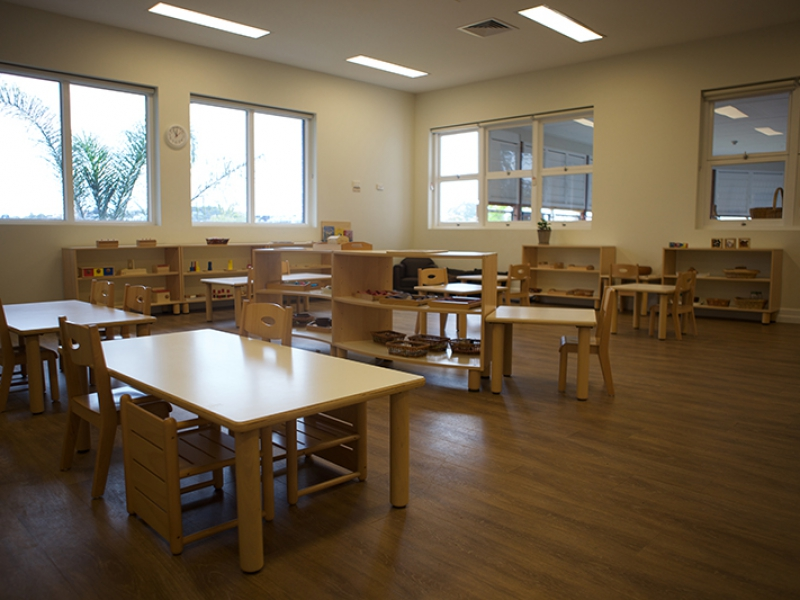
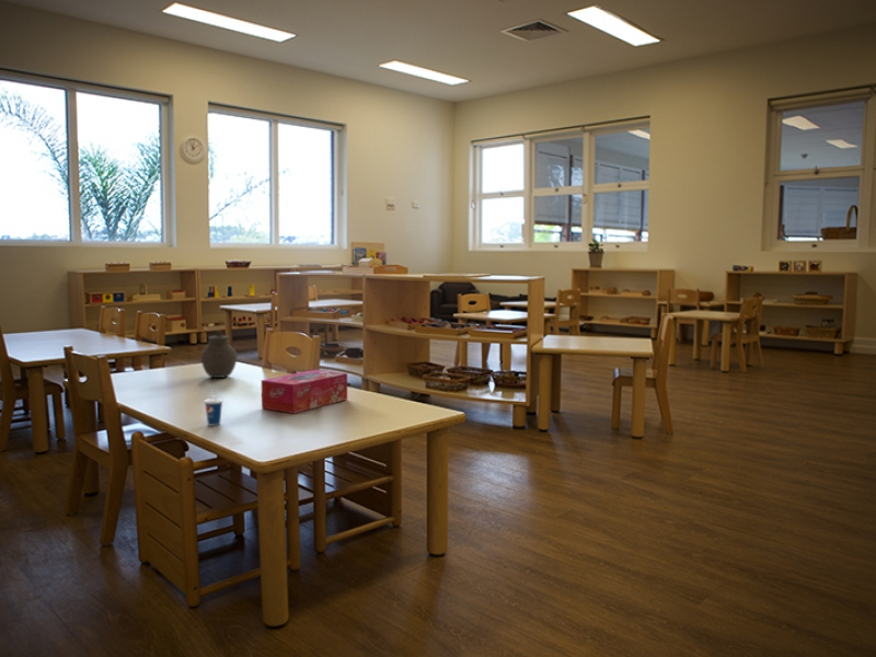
+ tissue box (306, 390)
+ cup (214, 405)
+ jar (219, 354)
